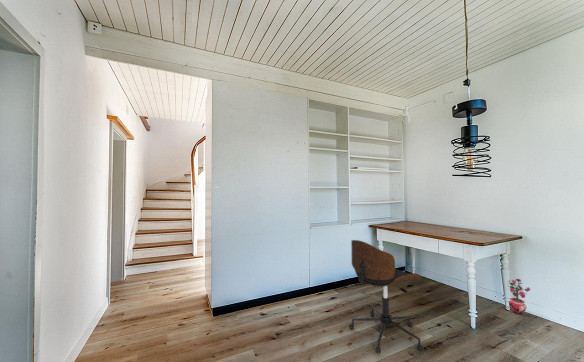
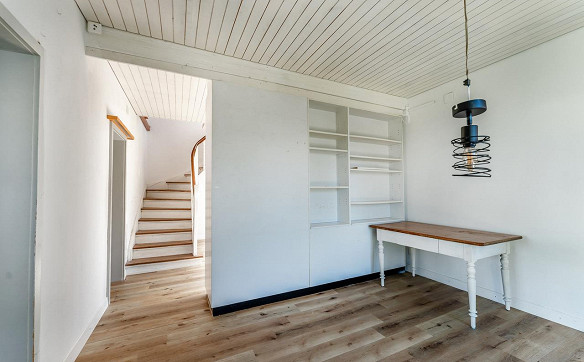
- potted plant (516, 294)
- office chair (386, 285)
